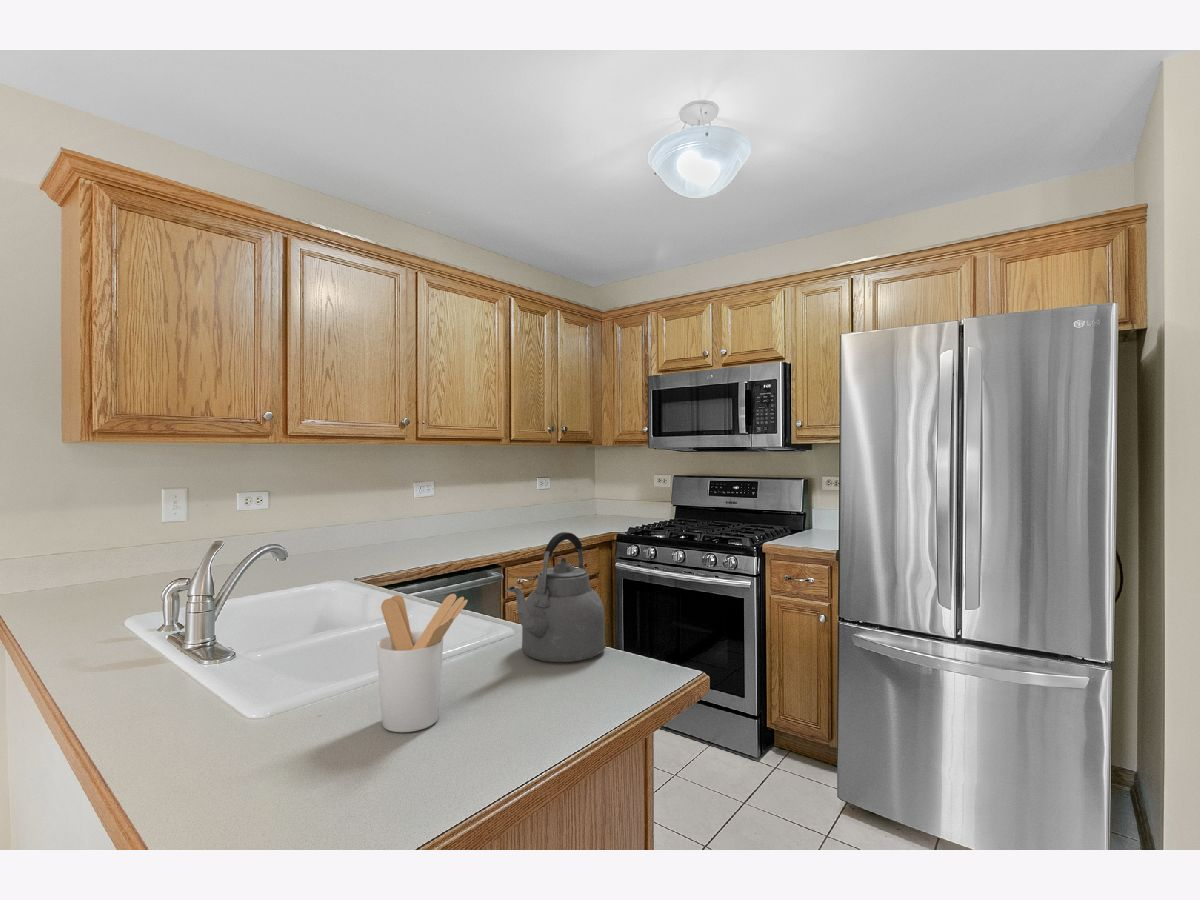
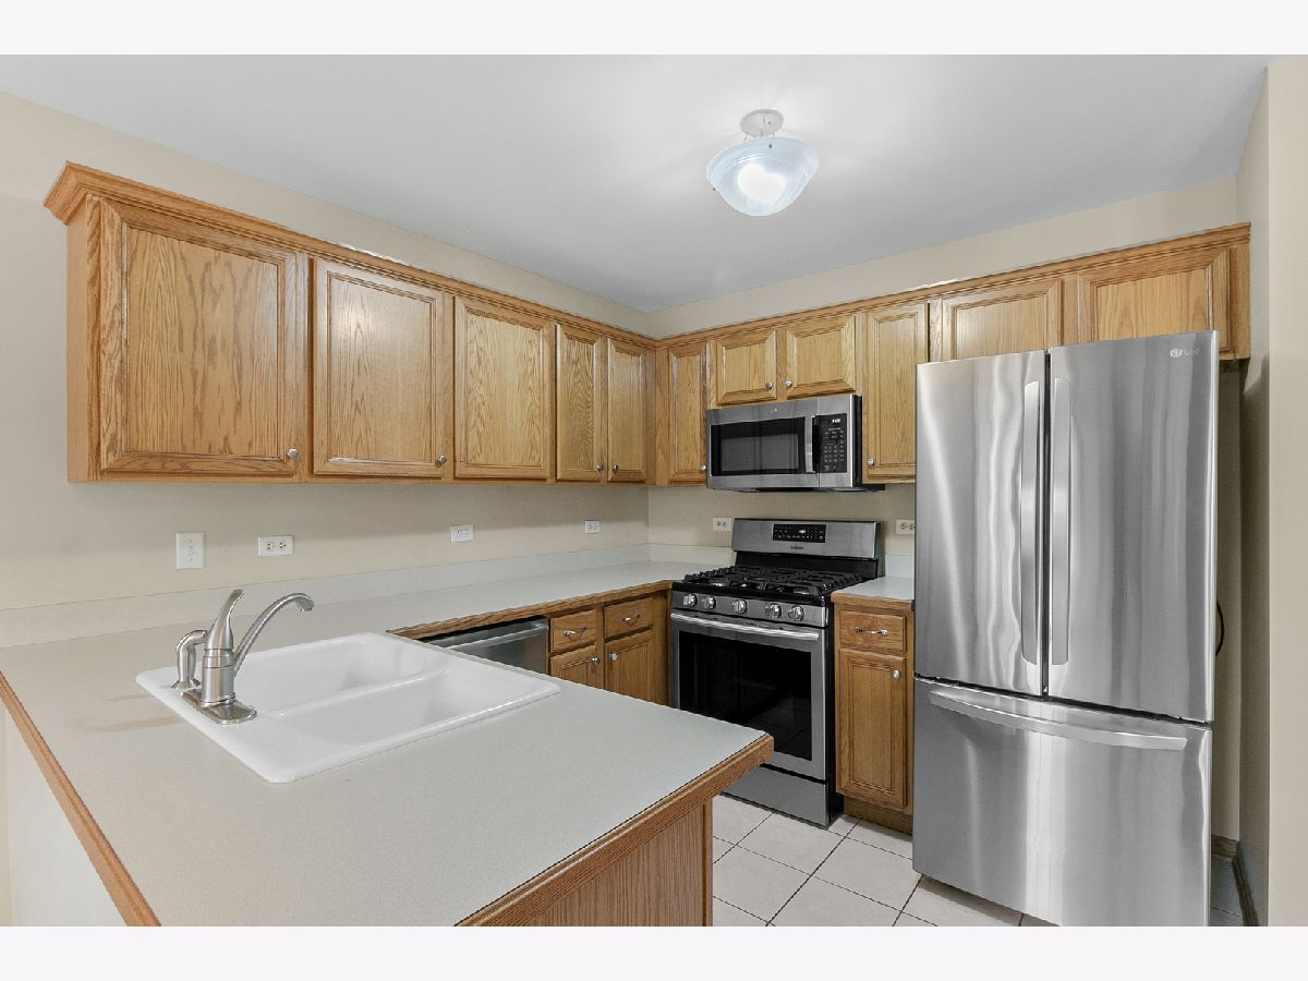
- utensil holder (425, 656)
- kettle (551, 595)
